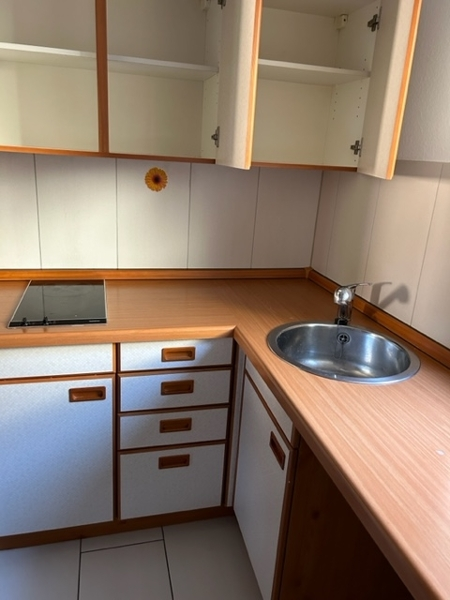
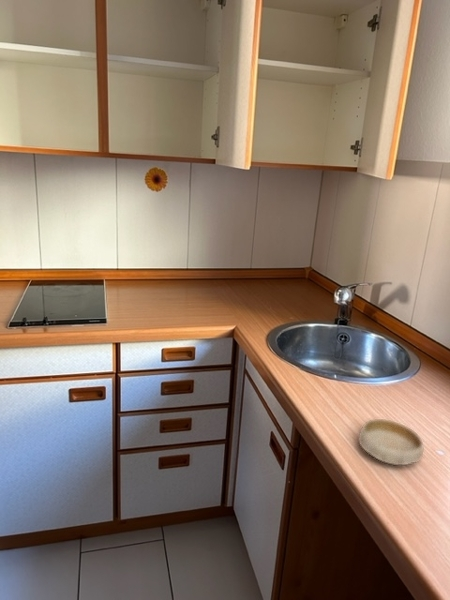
+ bowl (389, 443)
